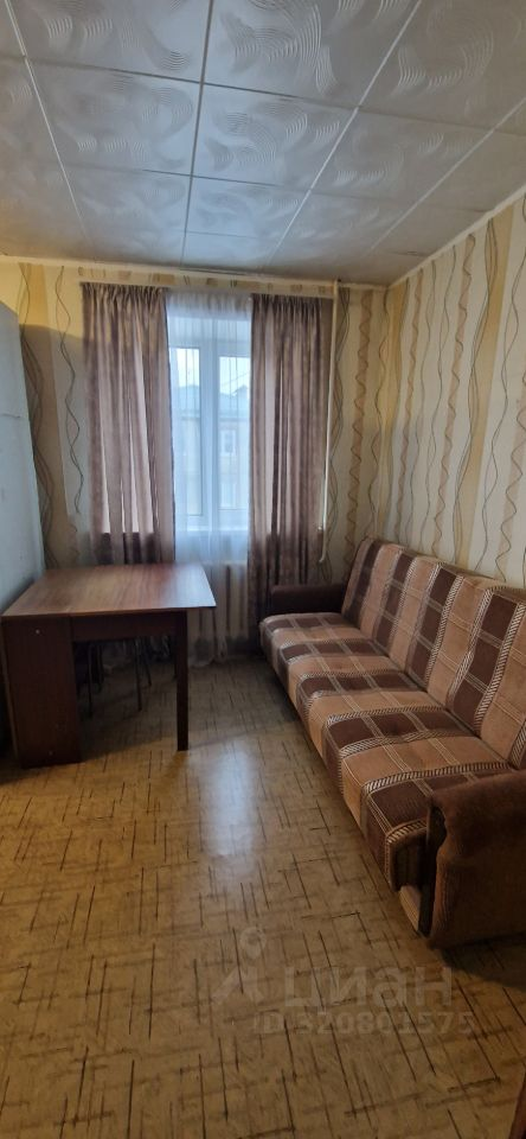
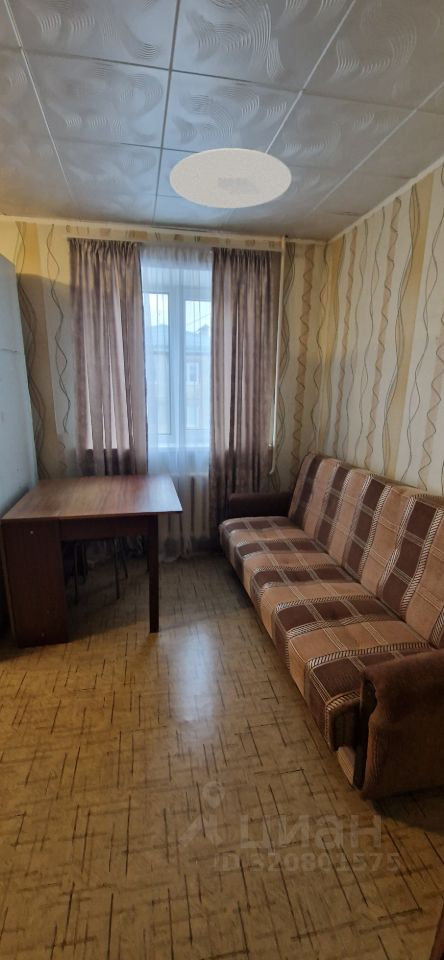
+ ceiling light (230, 176)
